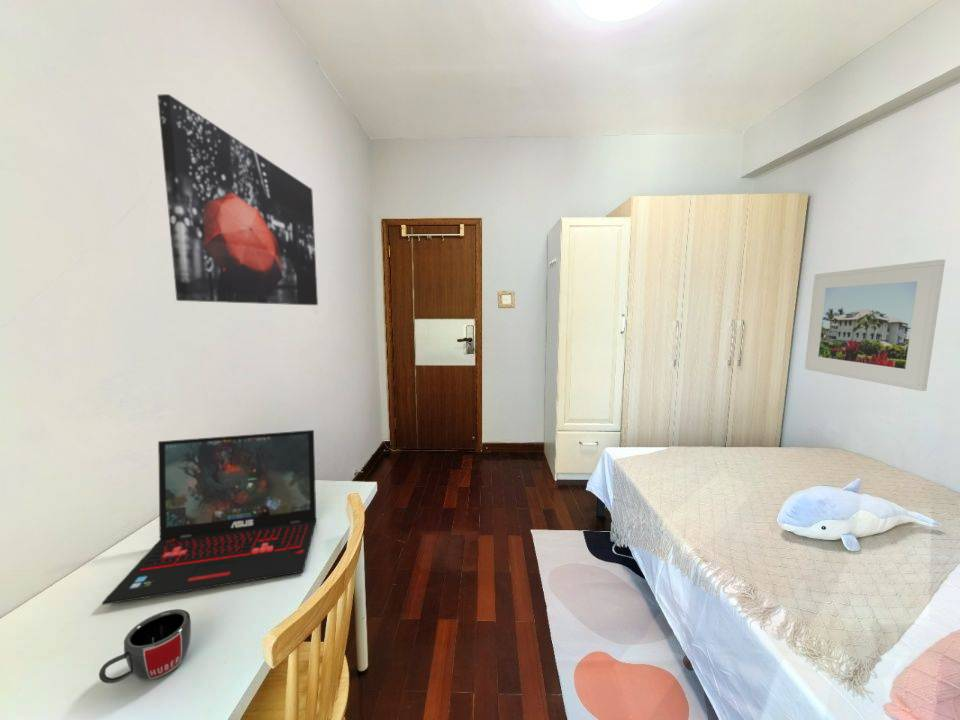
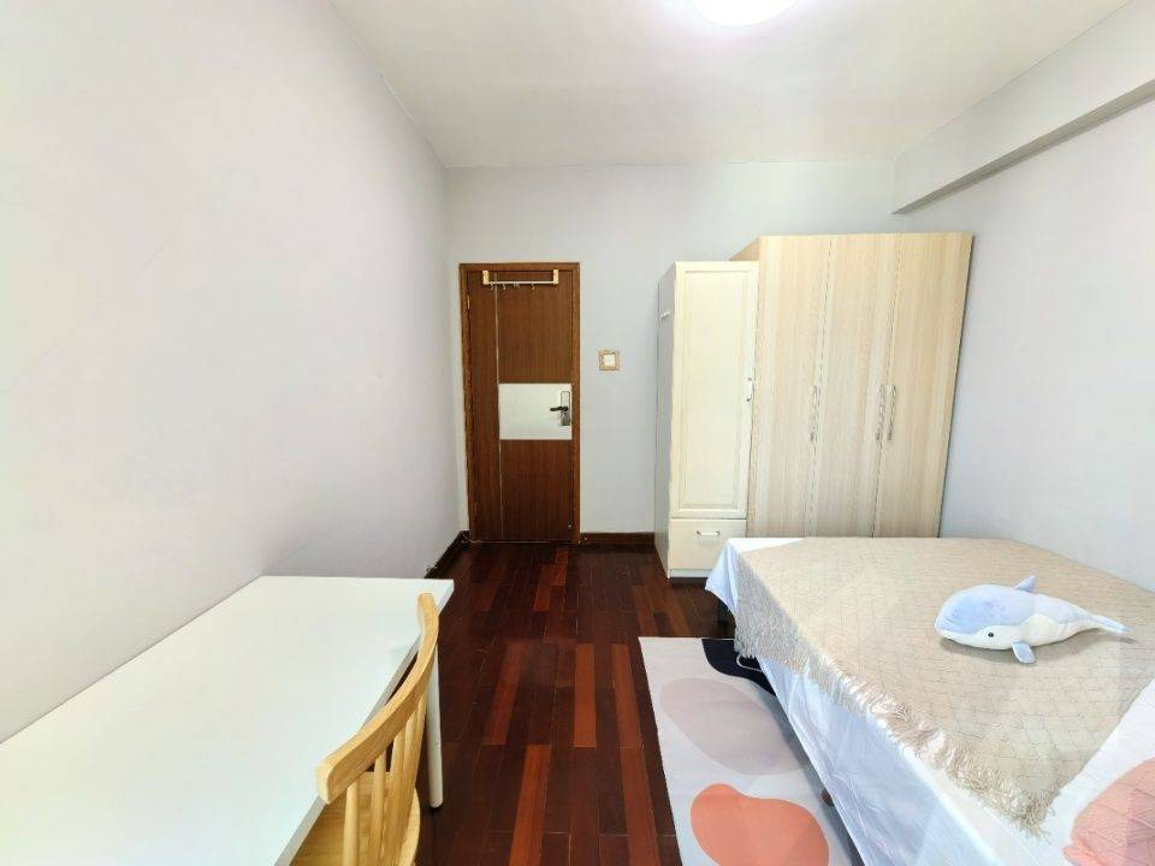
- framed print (862, 324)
- laptop (226, 503)
- mug (148, 652)
- wall art (261, 230)
